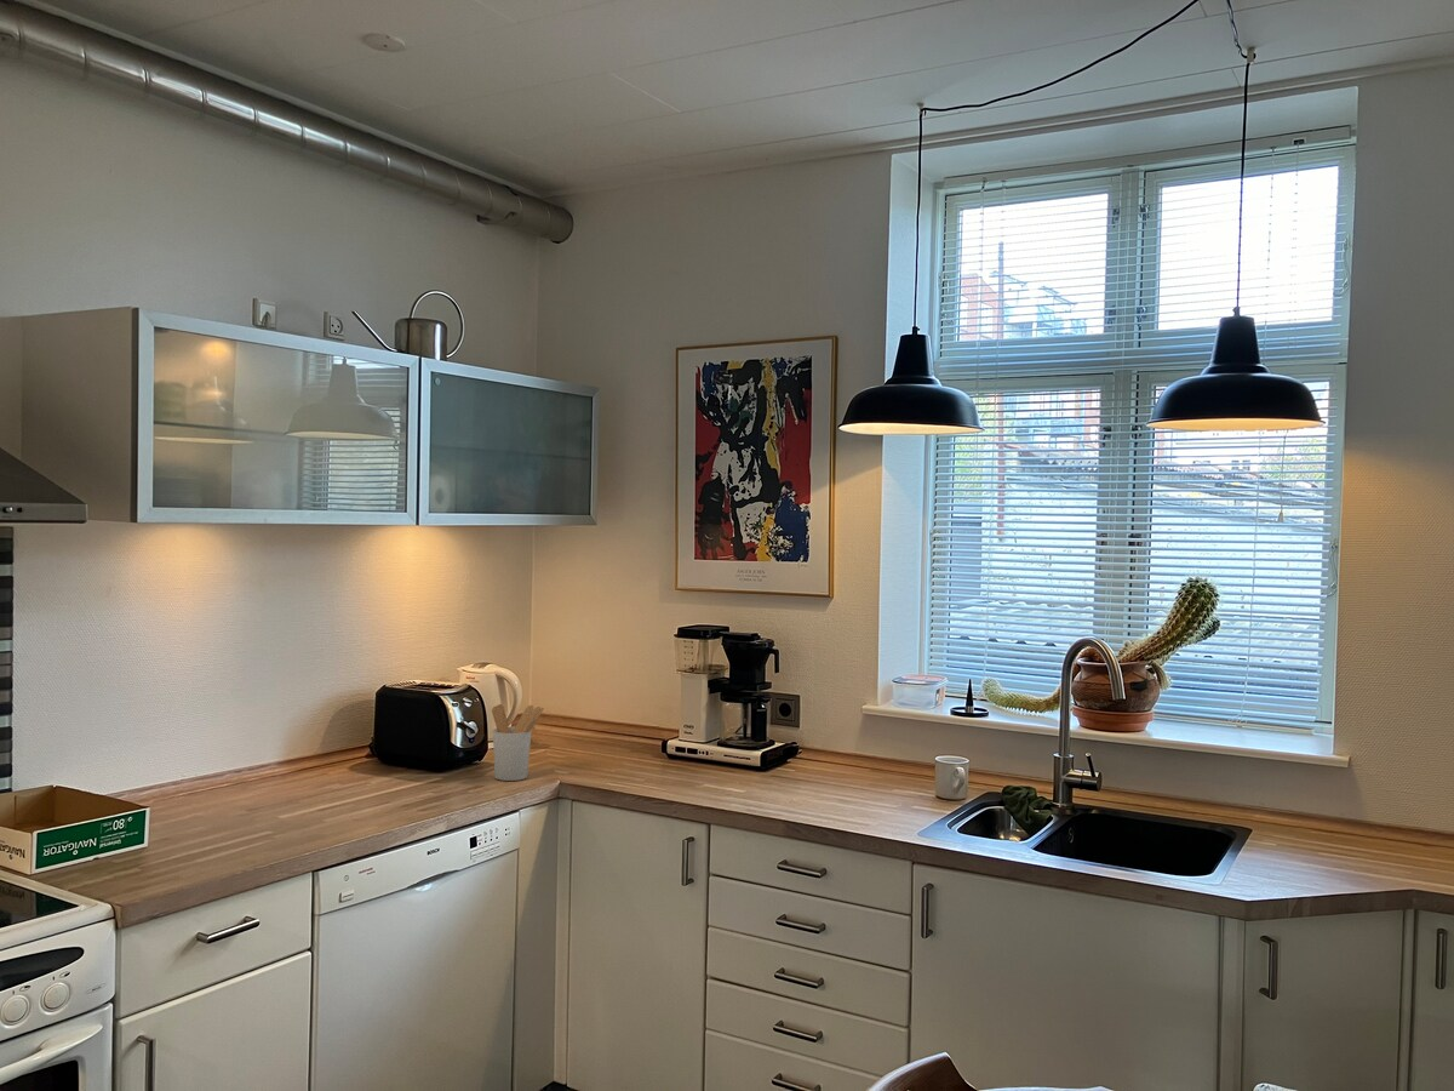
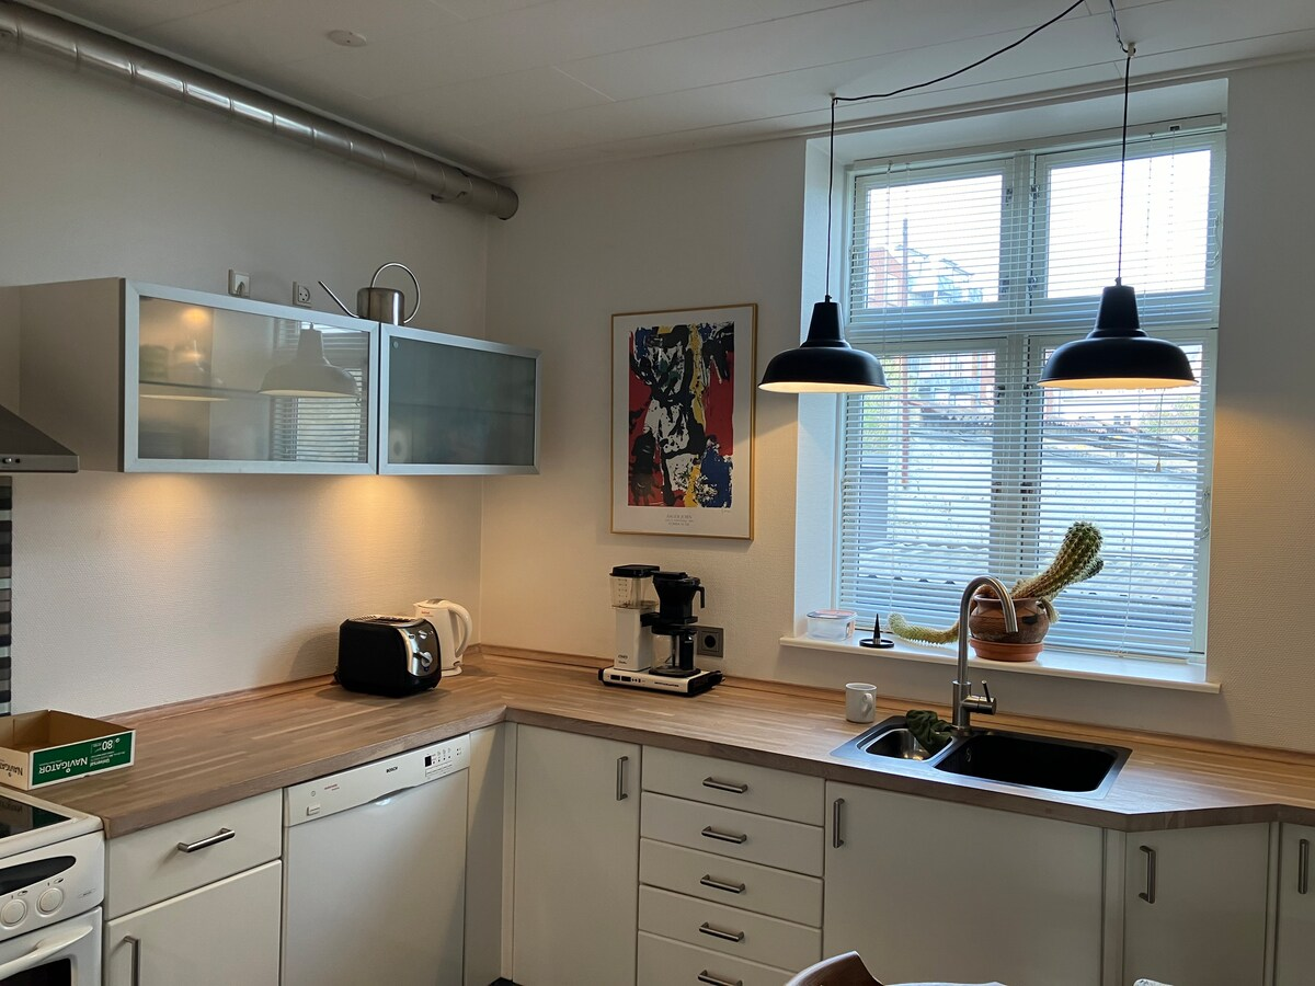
- utensil holder (519, 741)
